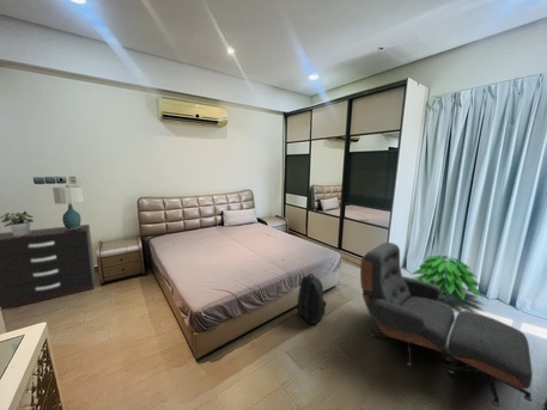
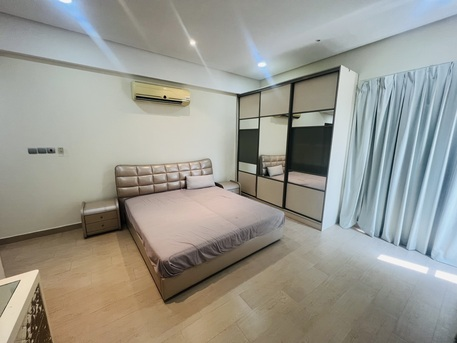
- table lamp (69, 206)
- backpack (310, 295)
- dresser (48, 263)
- indoor plant (446, 273)
- potted plant (17, 222)
- lounge chair (437, 307)
